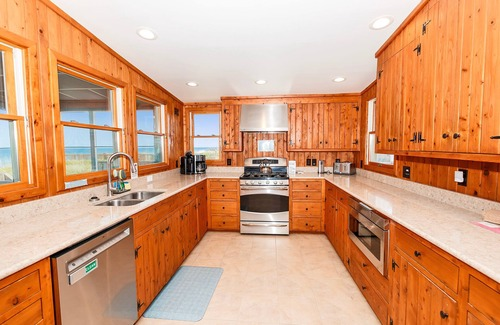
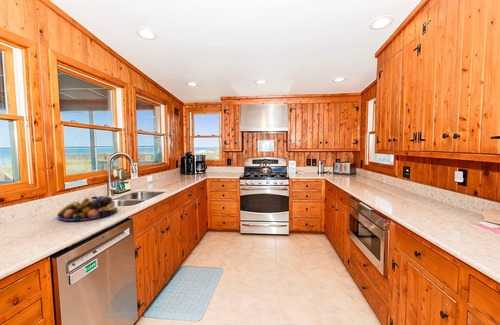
+ fruit bowl (89, 205)
